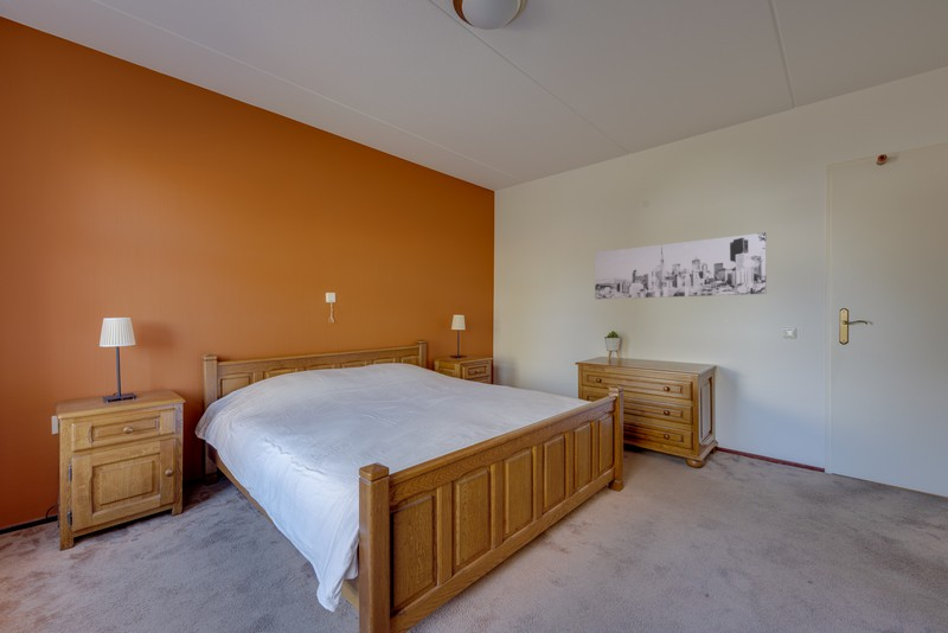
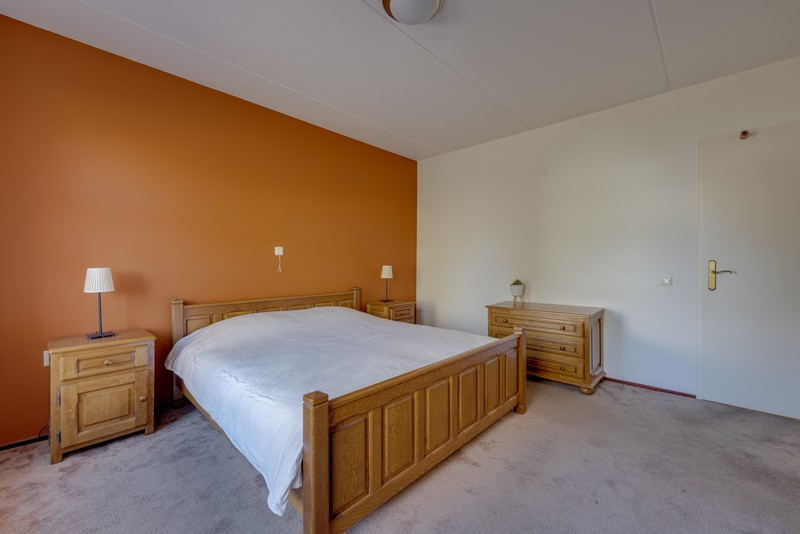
- wall art (670, 270)
